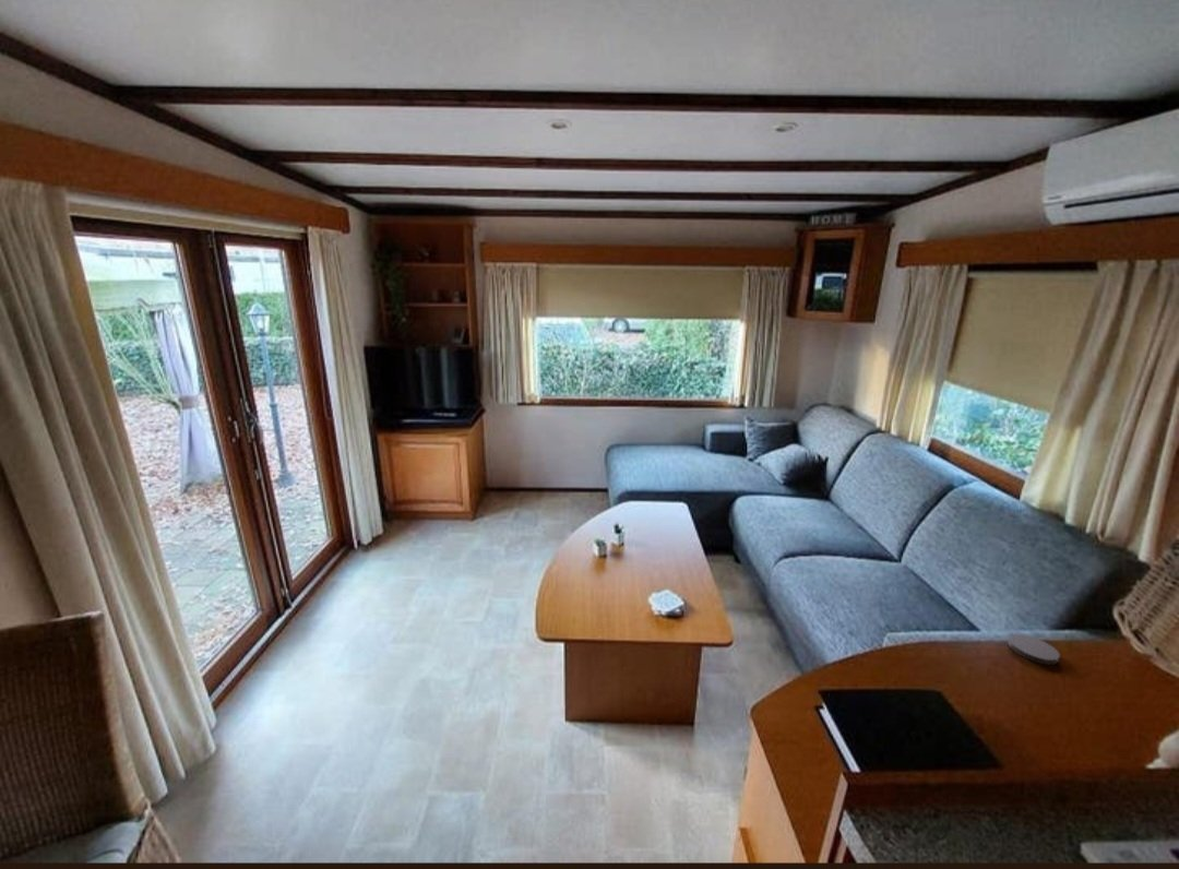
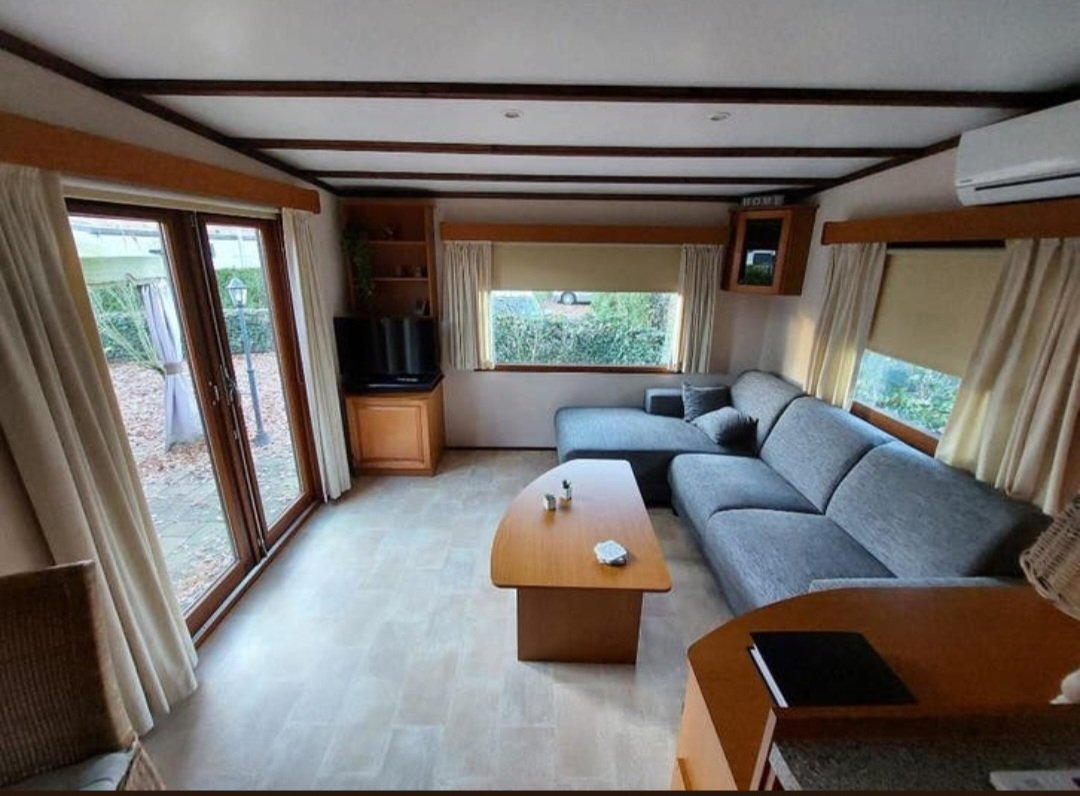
- coaster (1033, 648)
